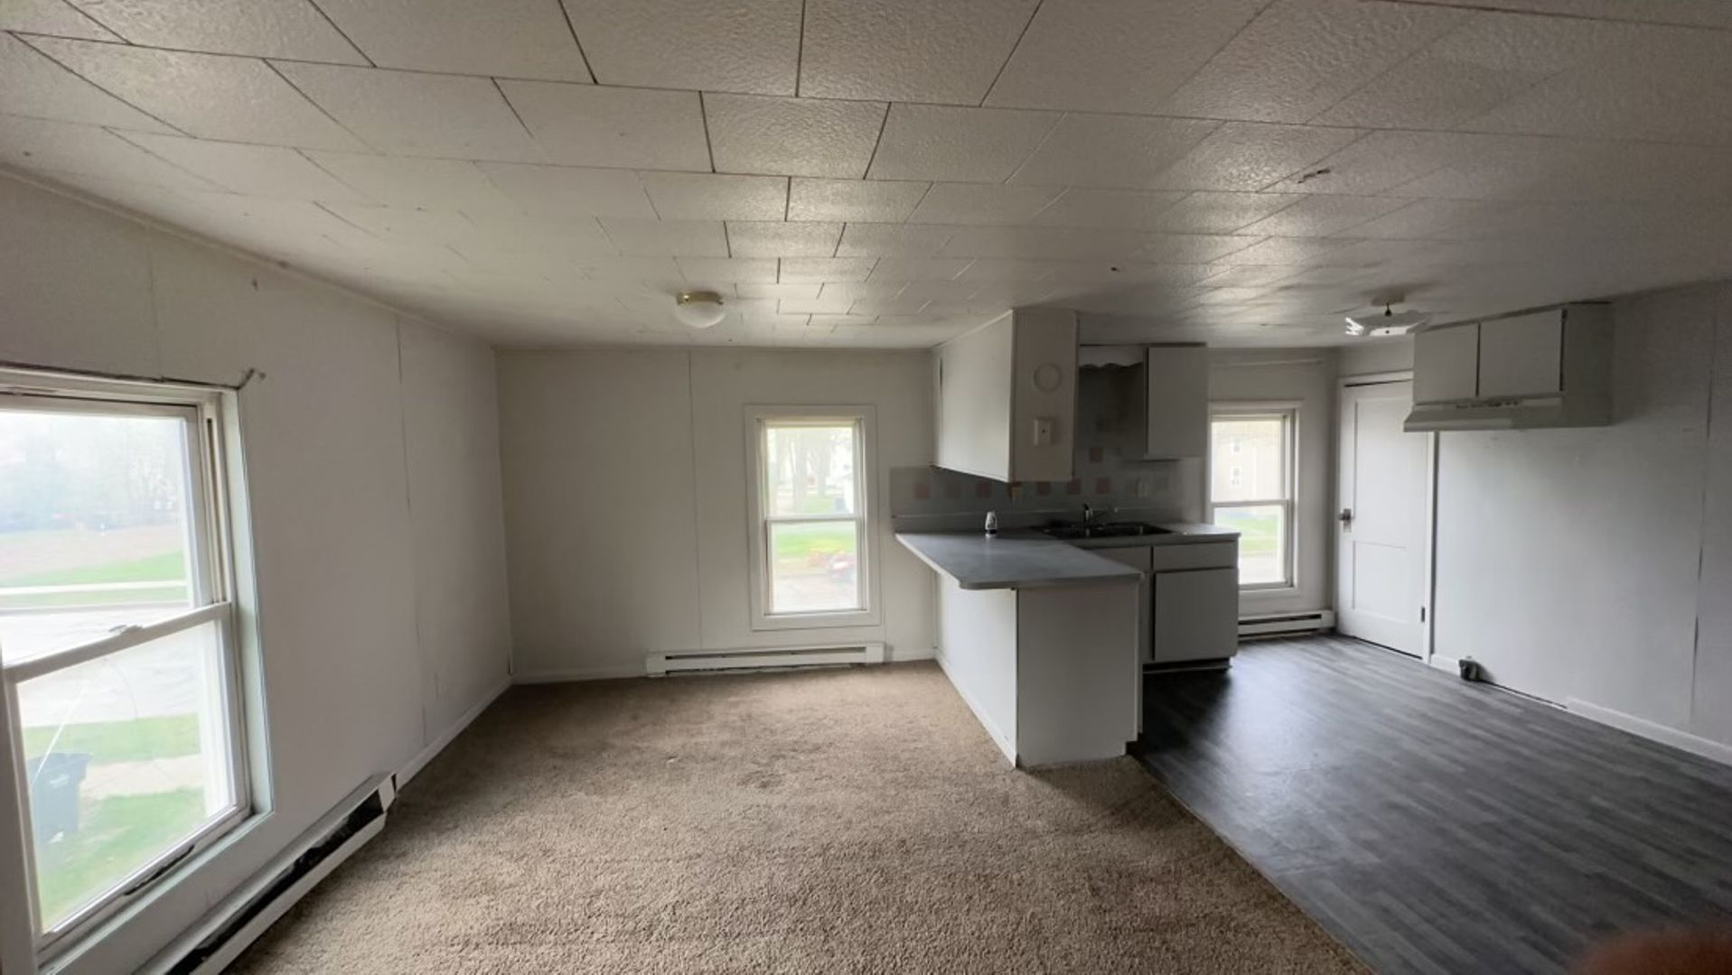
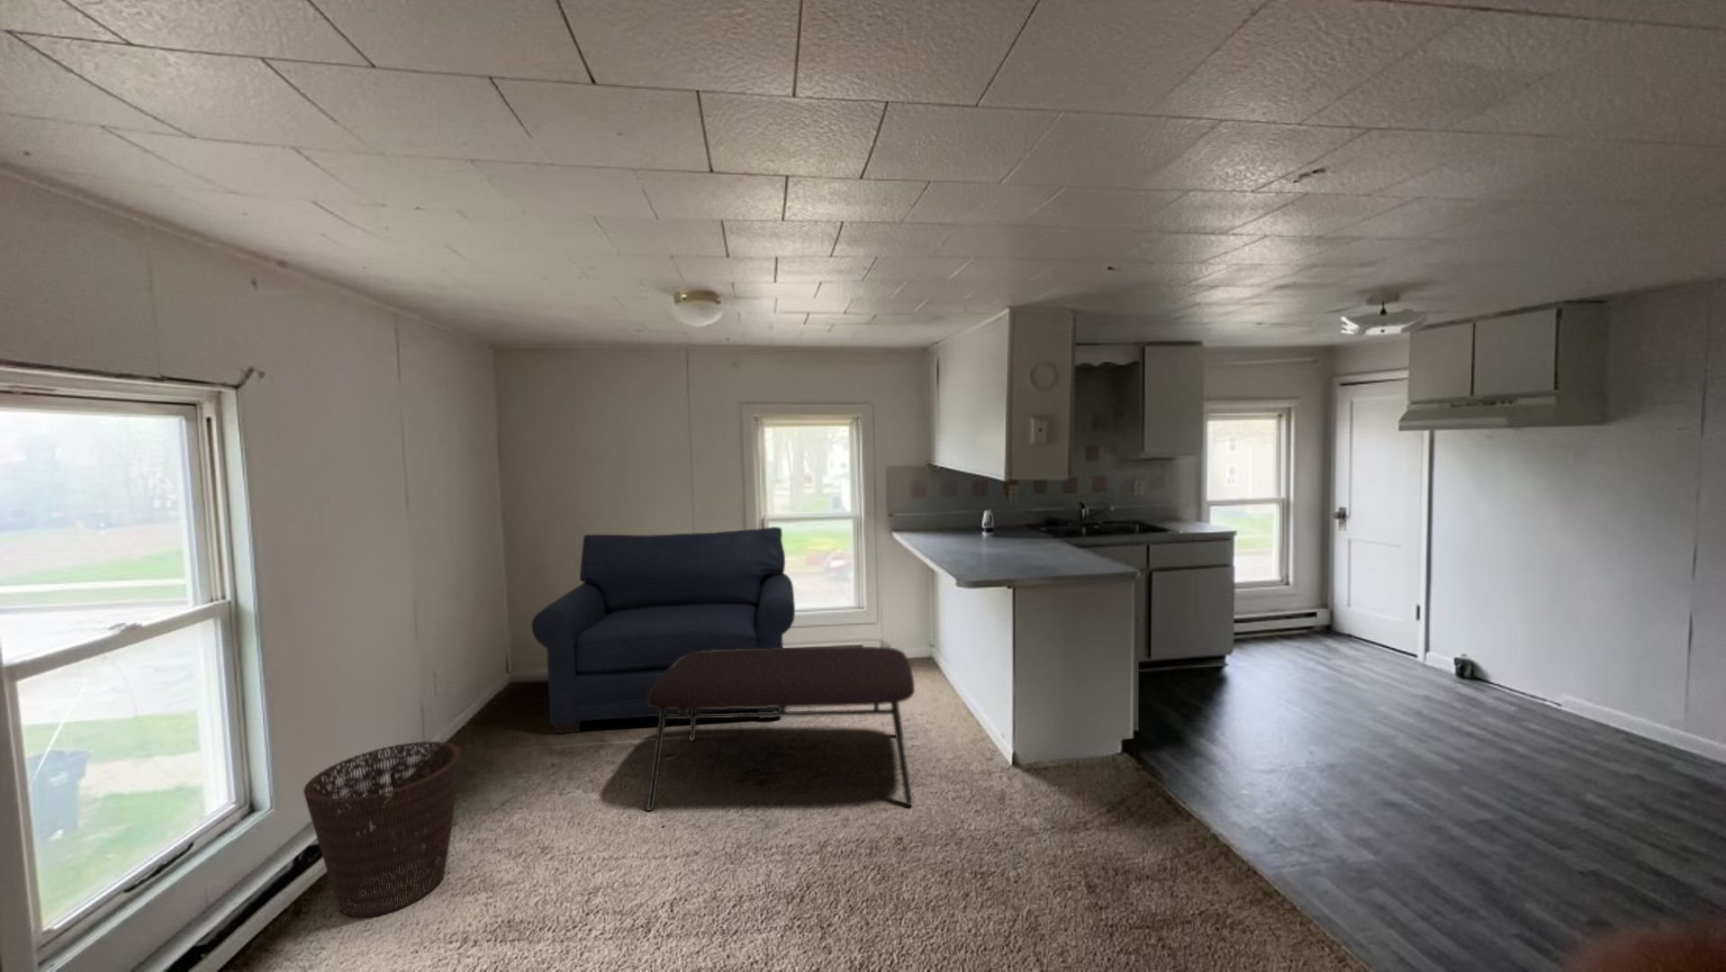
+ sofa (679, 616)
+ basket (390, 829)
+ coffee table (787, 715)
